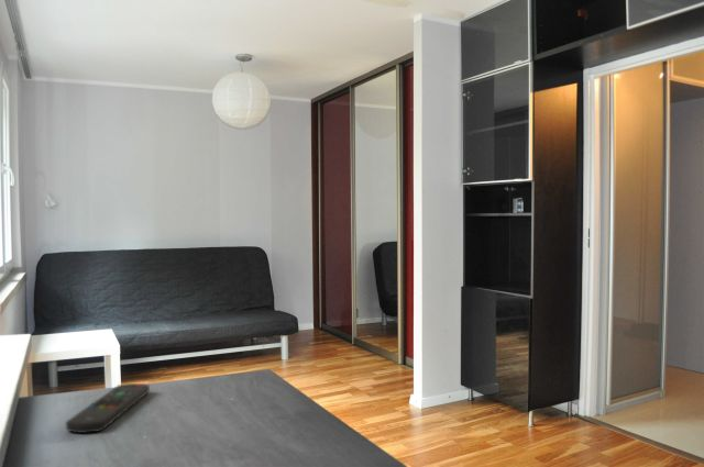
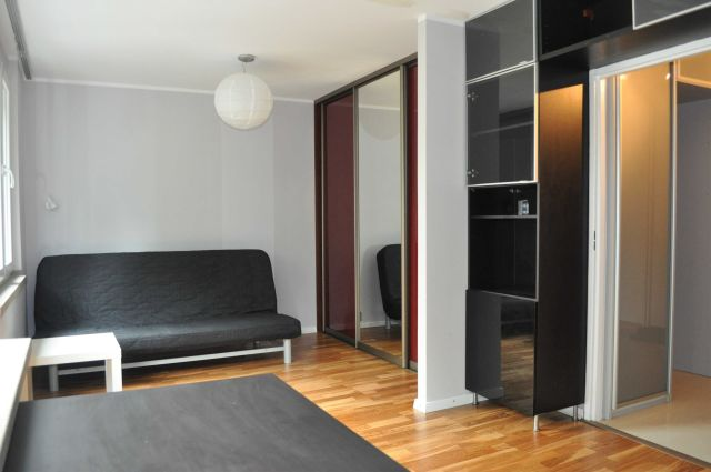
- remote control (111, 404)
